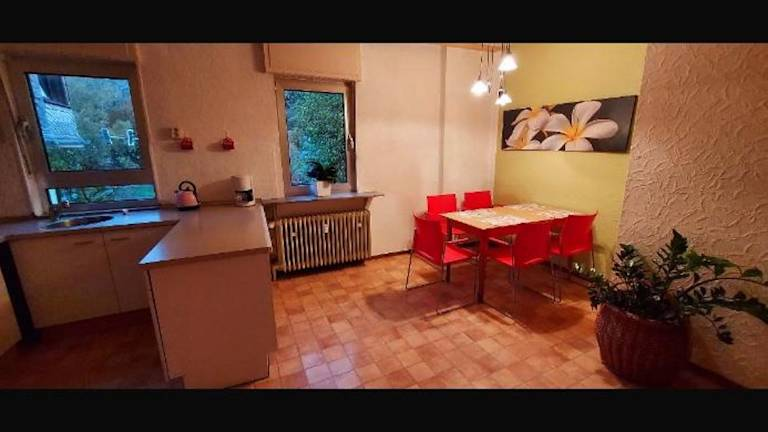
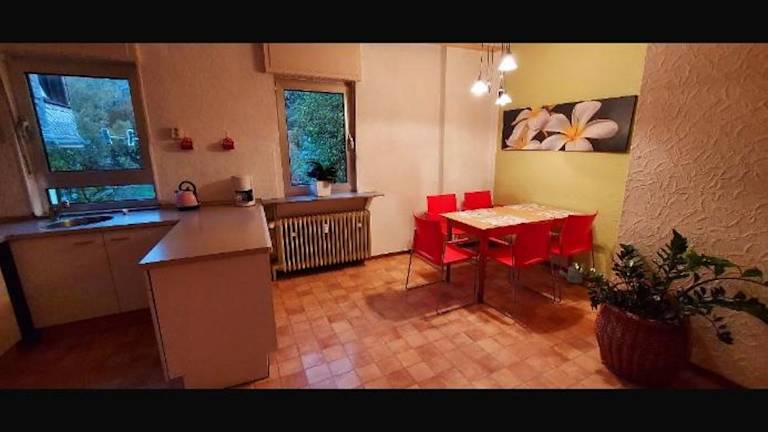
+ watering can (572, 274)
